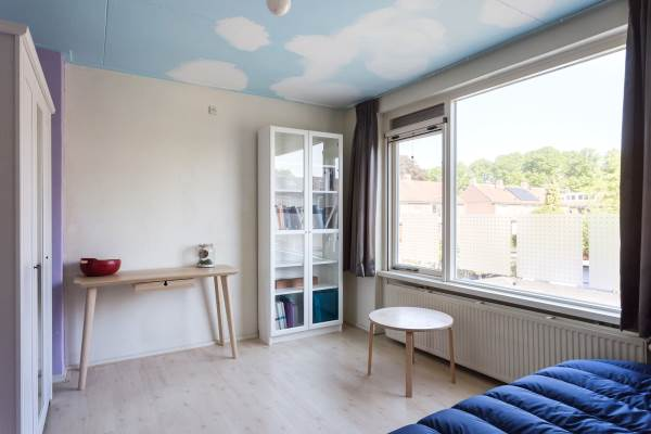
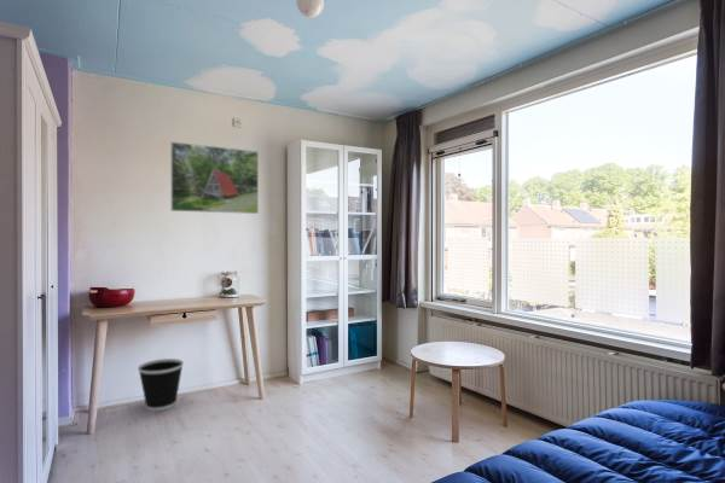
+ wastebasket (161, 384)
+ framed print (216, 179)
